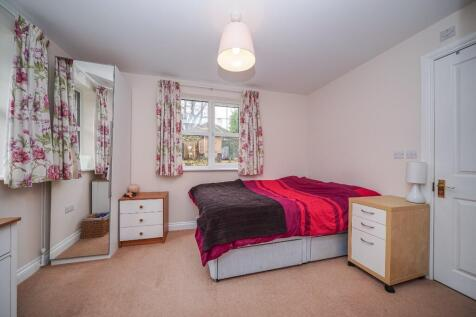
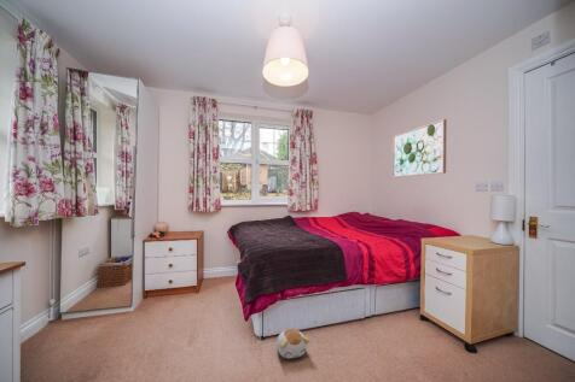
+ wall art (414, 152)
+ plush toy (290, 339)
